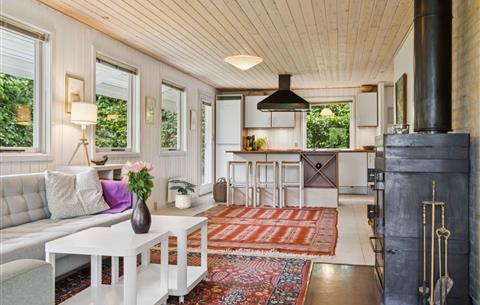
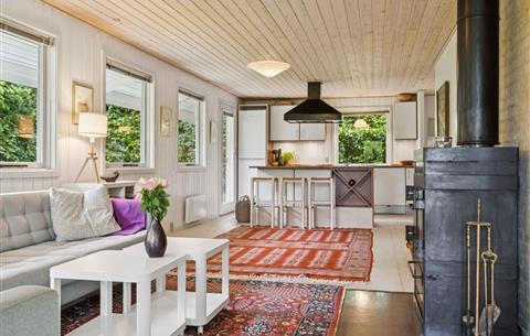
- potted plant (183, 193)
